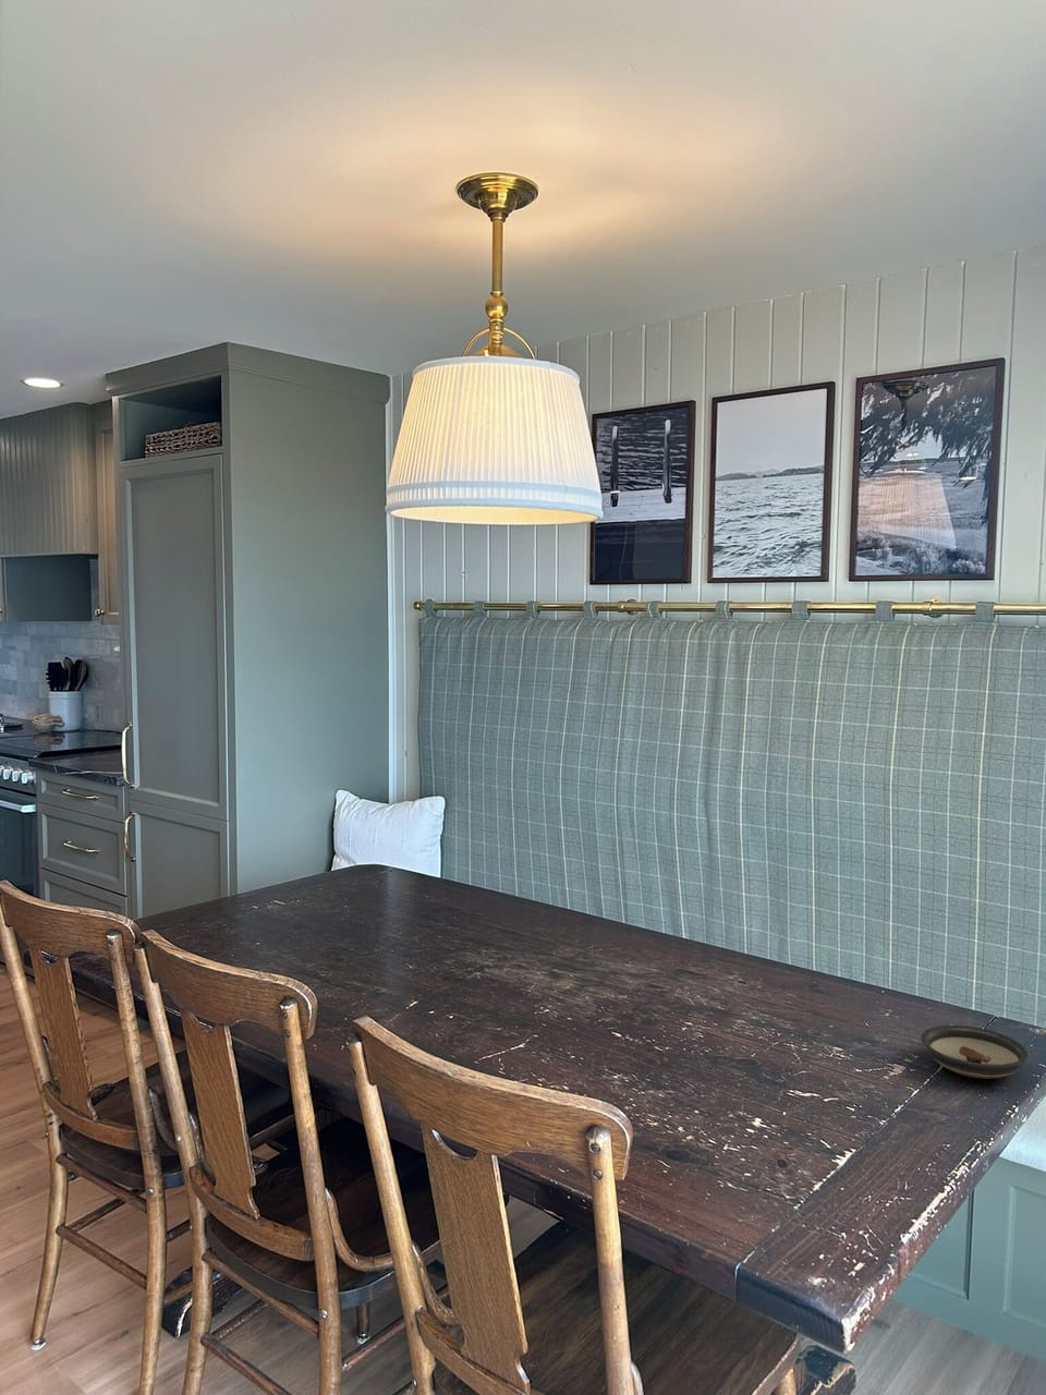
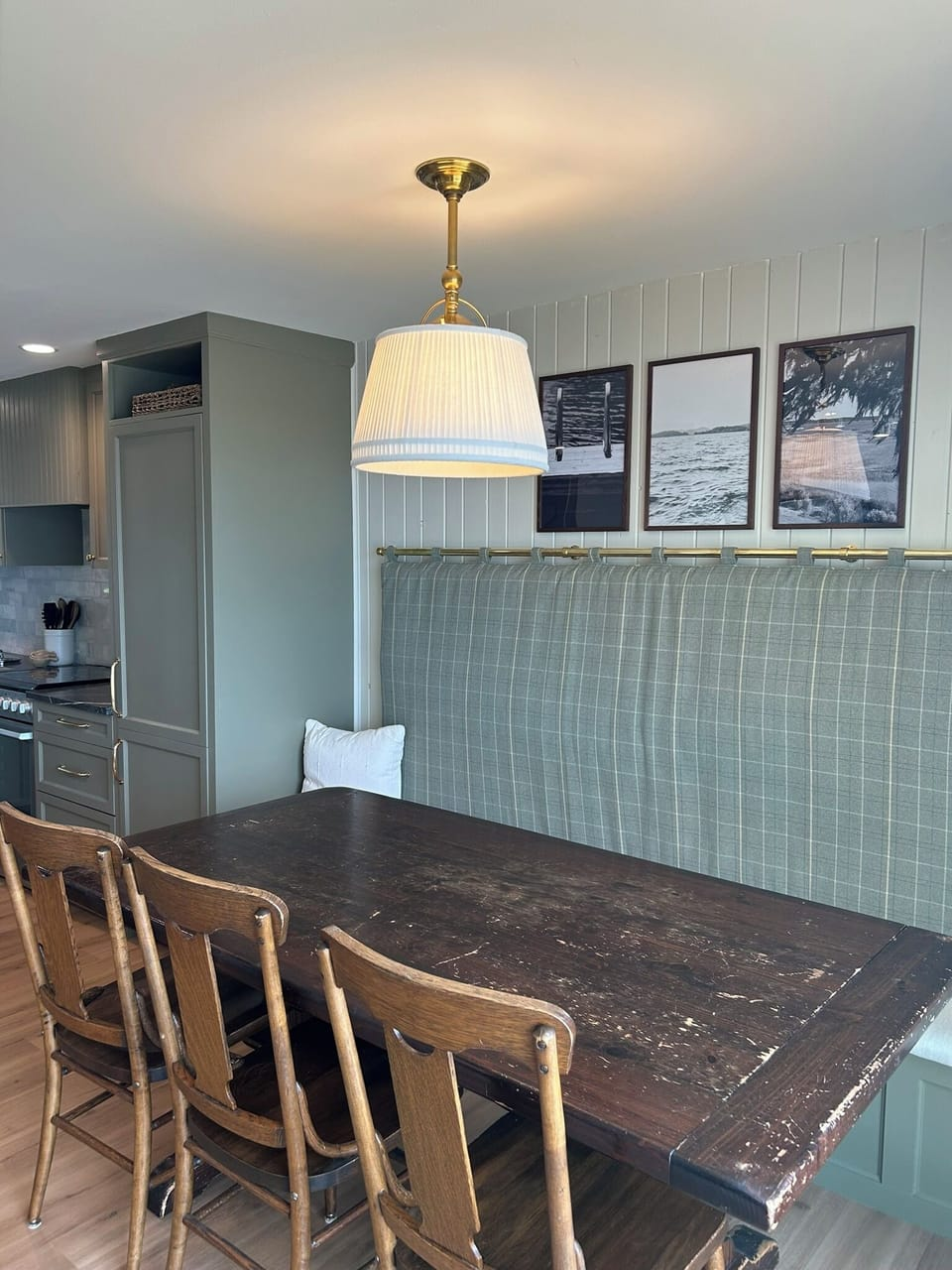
- saucer (972, 1056)
